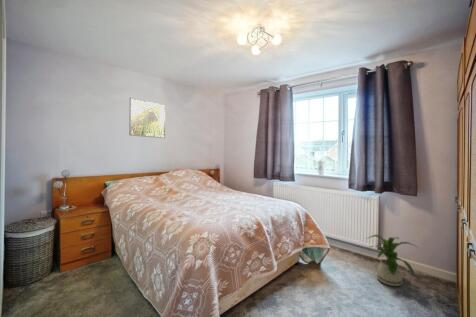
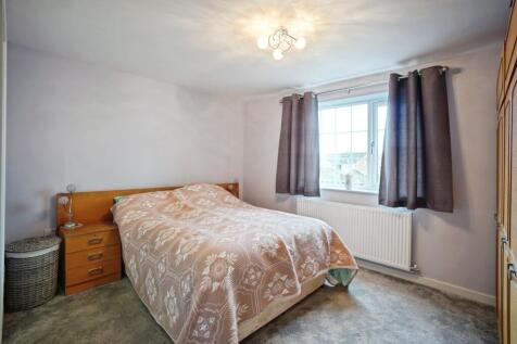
- house plant (391, 255)
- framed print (148, 119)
